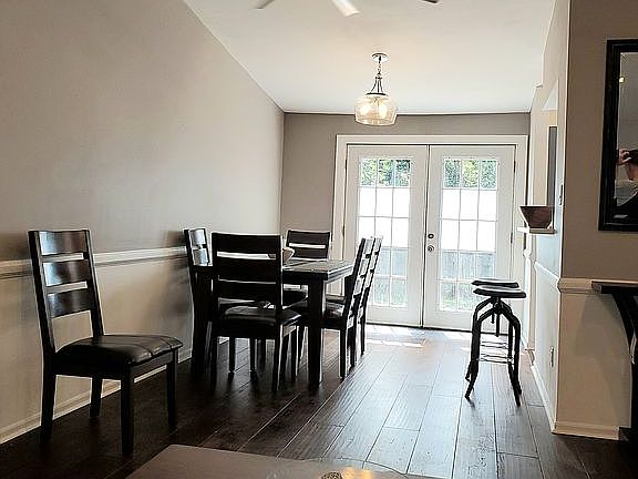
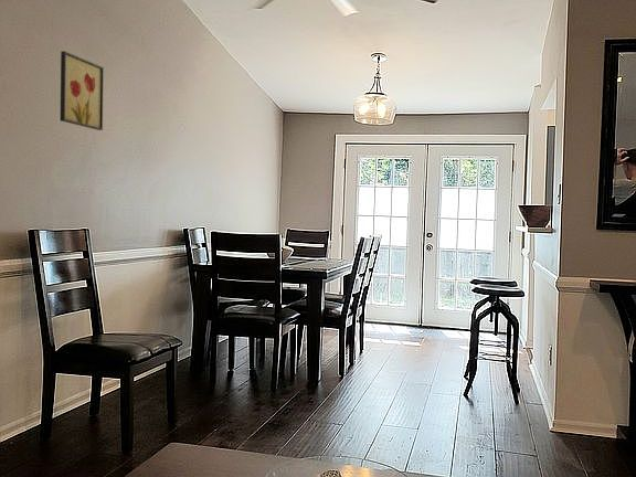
+ wall art (81, 93)
